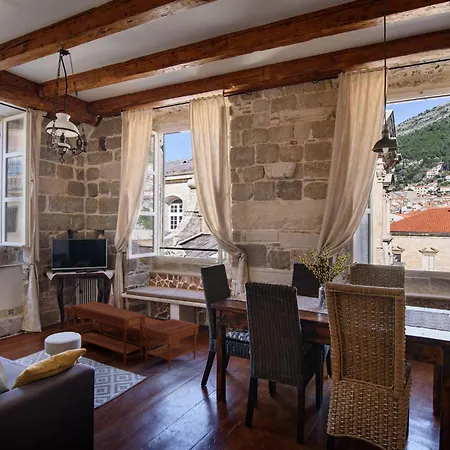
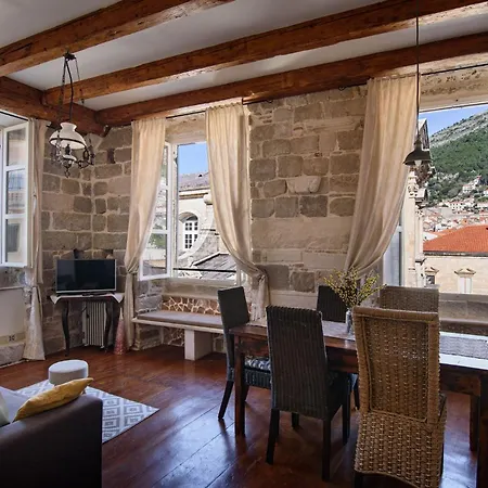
- coffee table (124, 326)
